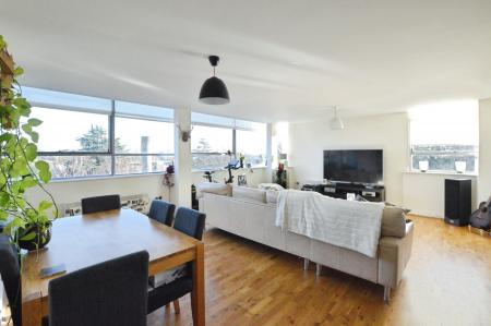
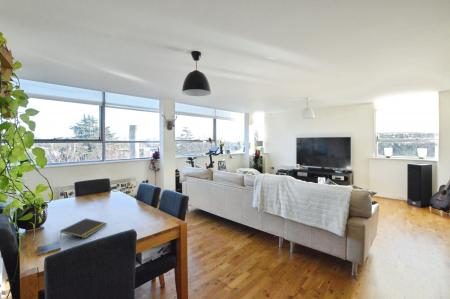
+ notepad (85, 227)
